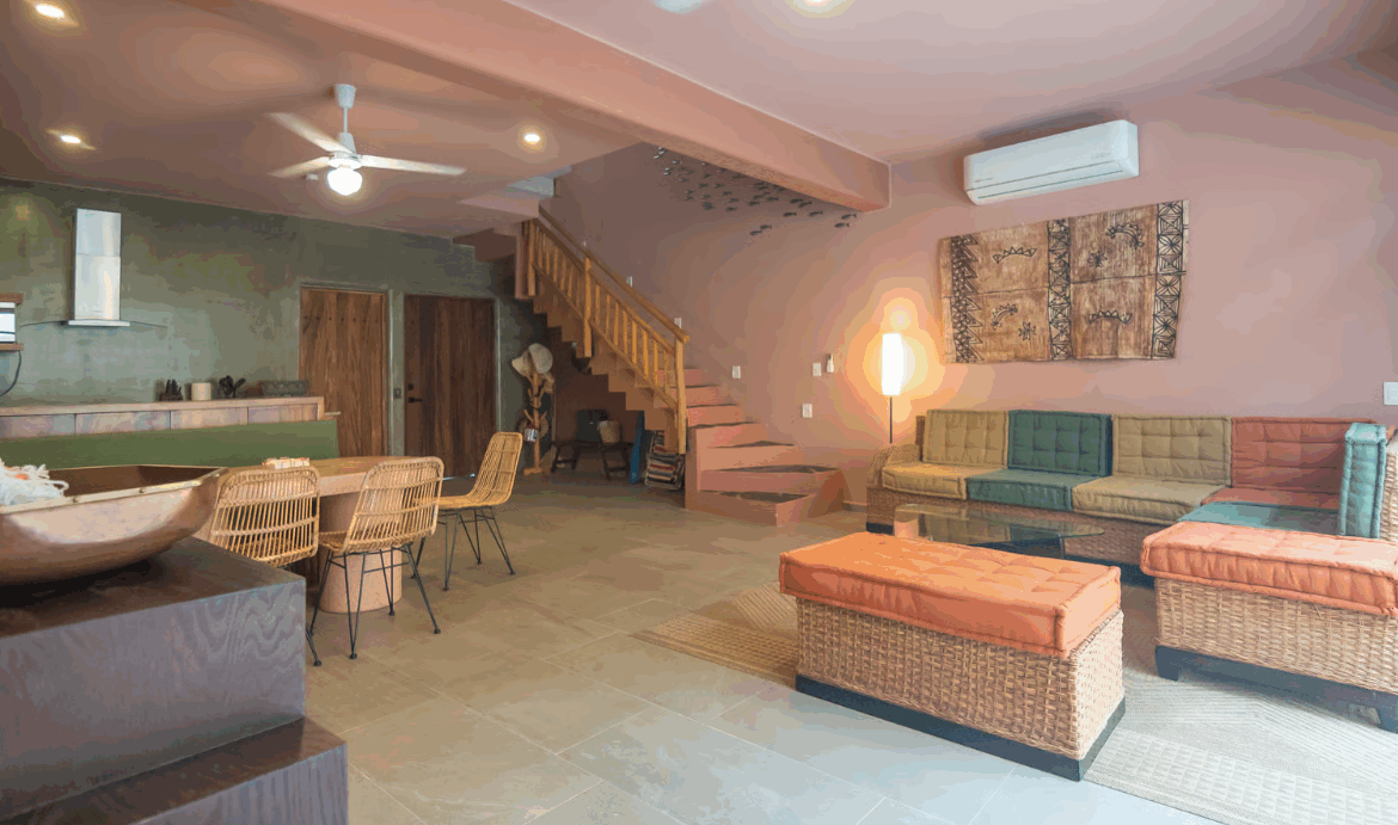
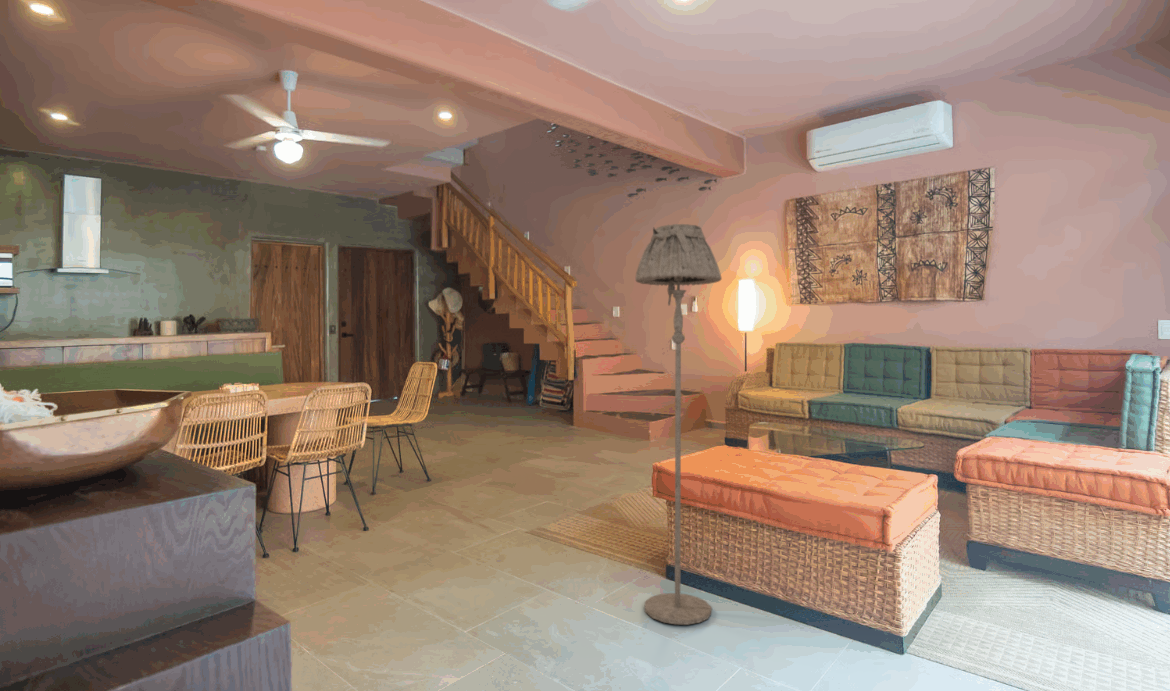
+ floor lamp (677, 418)
